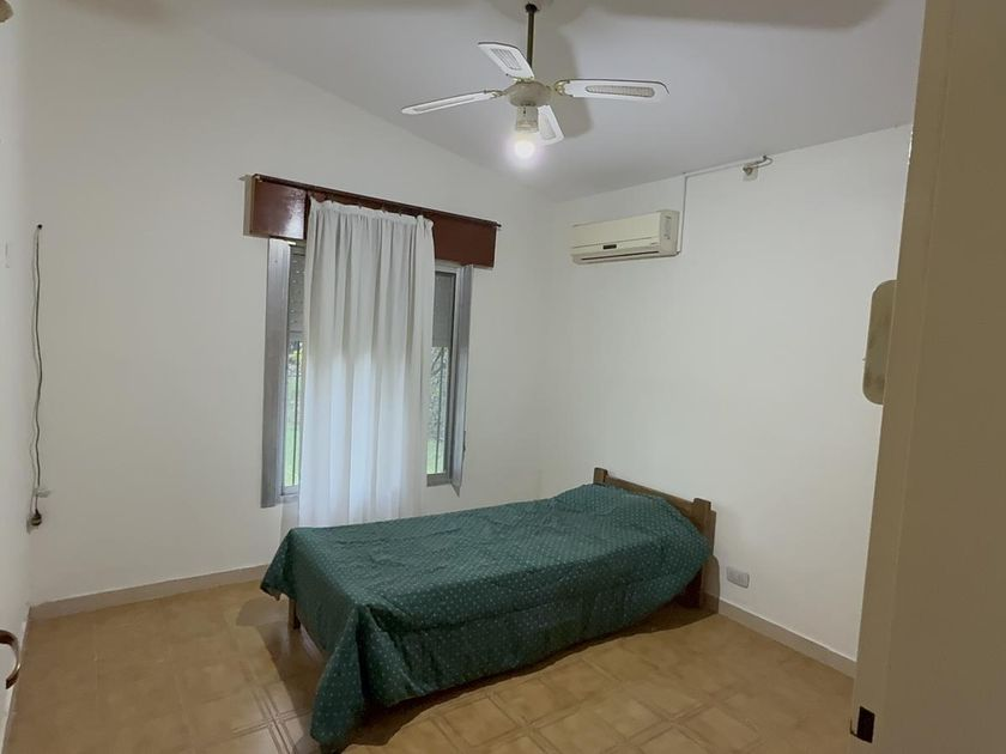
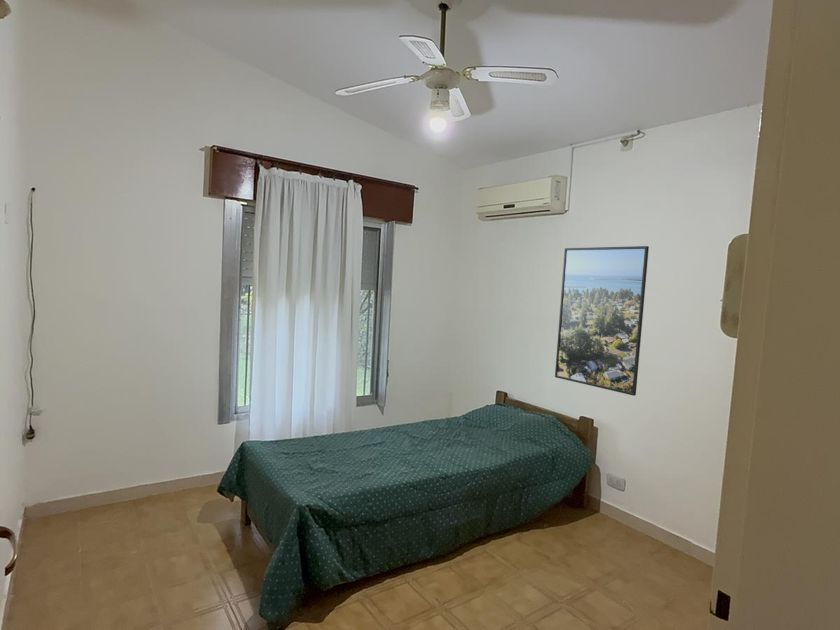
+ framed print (598, 317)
